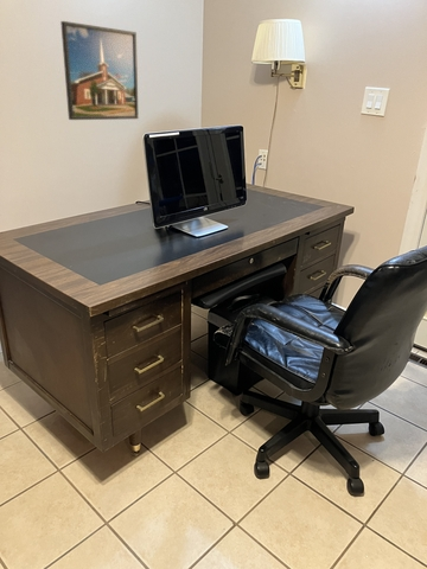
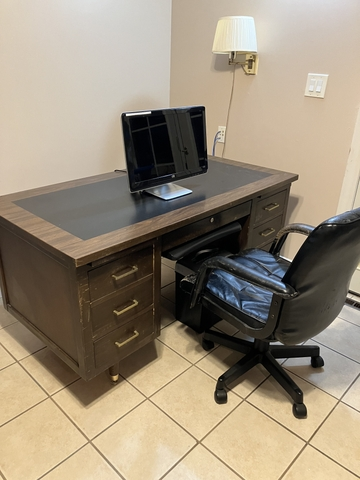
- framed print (103, 75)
